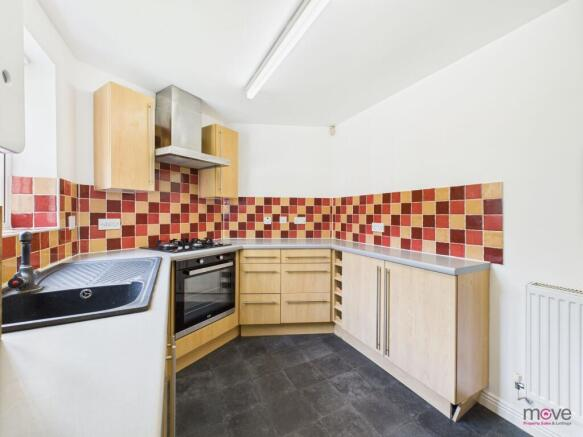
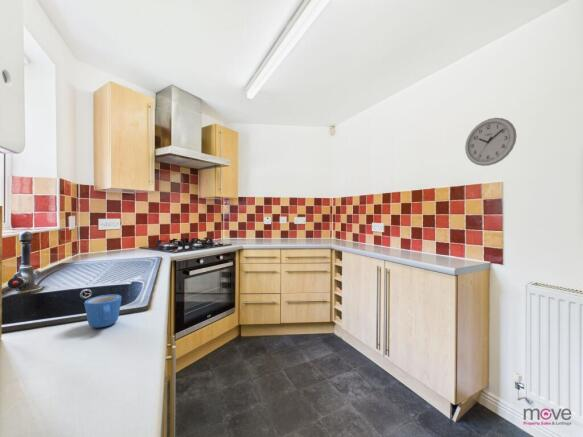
+ wall clock (488, 142)
+ mug (104, 312)
